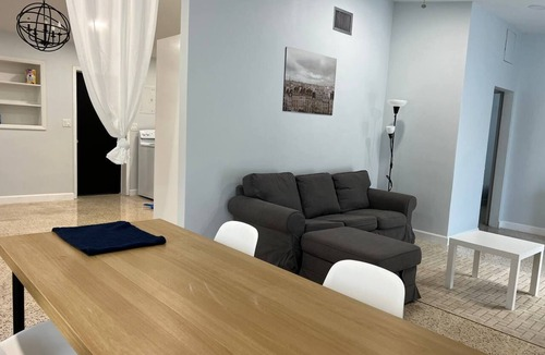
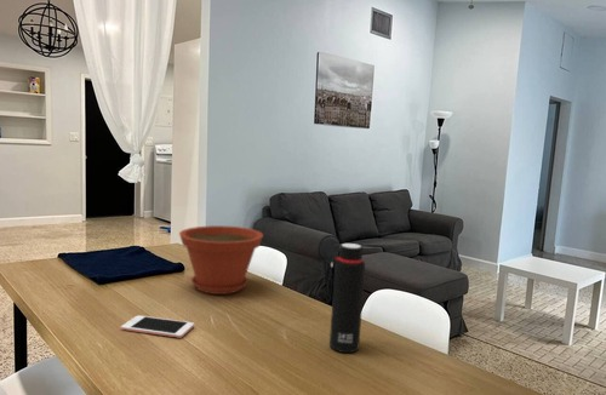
+ water bottle (344, 296)
+ cell phone (158, 326)
+ plant pot (221, 261)
